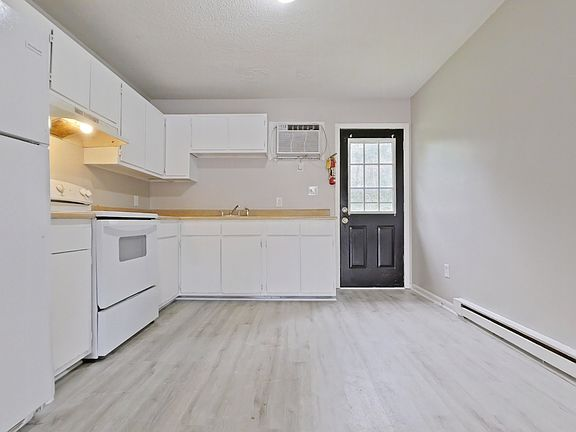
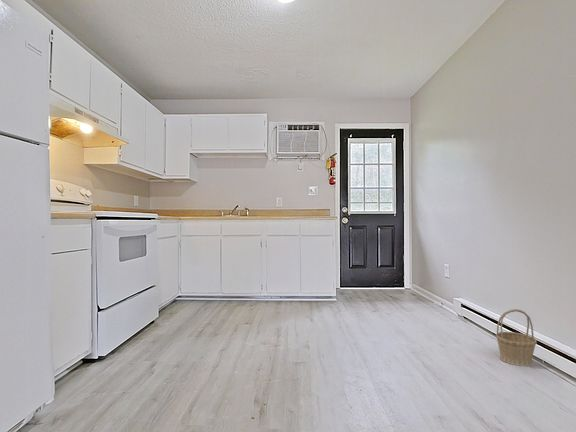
+ basket (515, 334)
